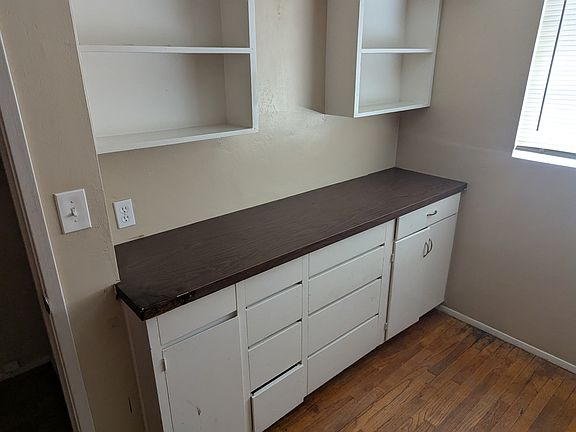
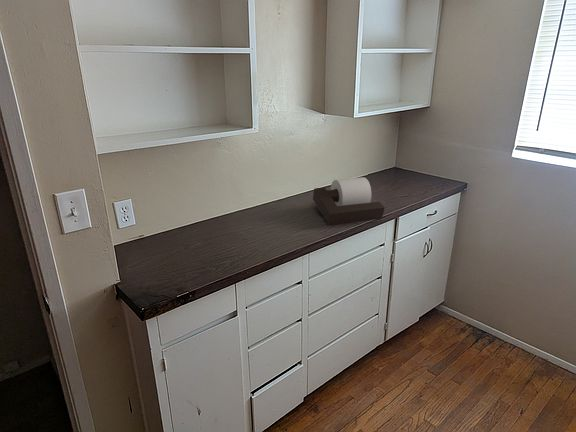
+ paper towel holder (345, 197)
